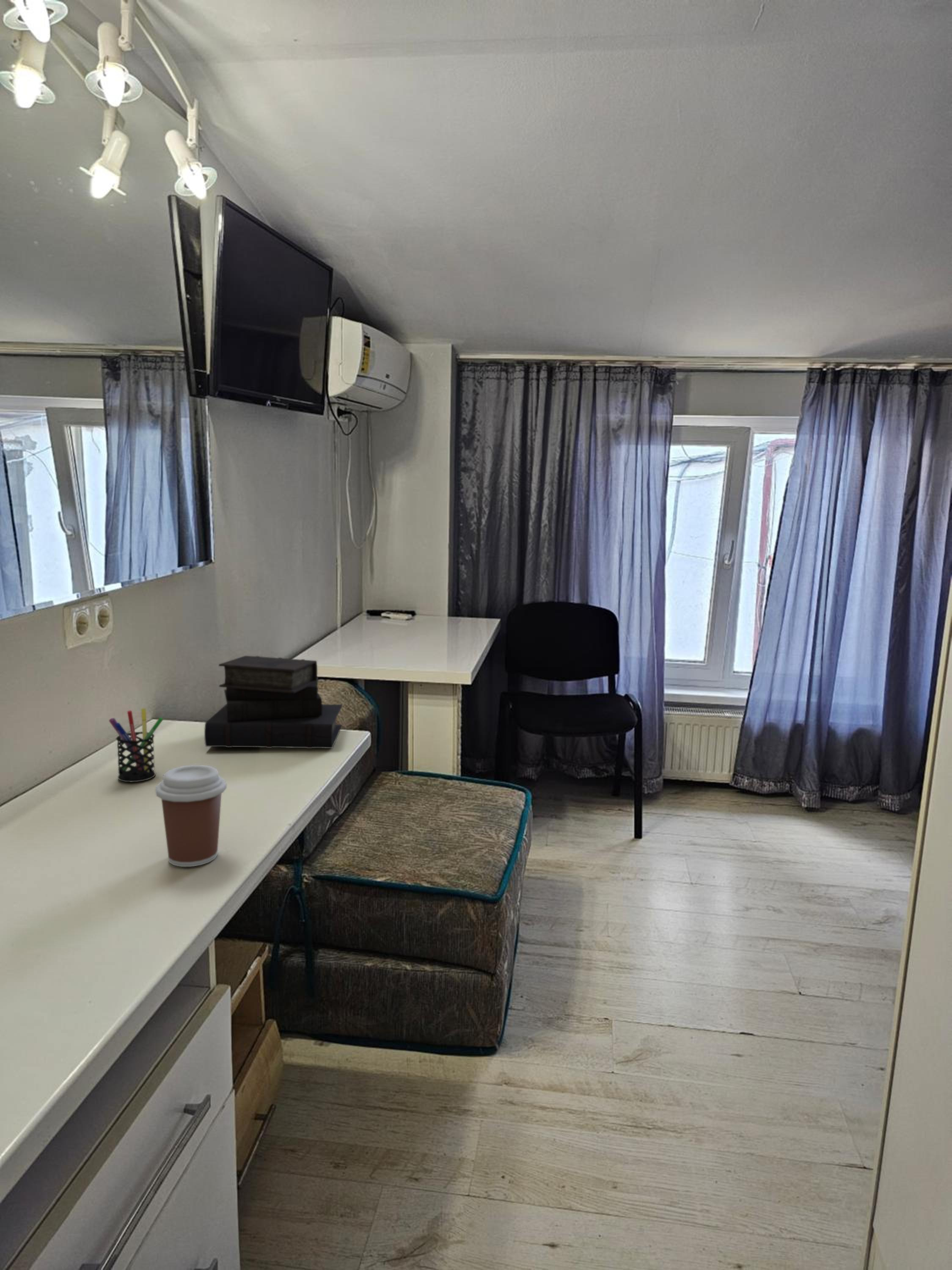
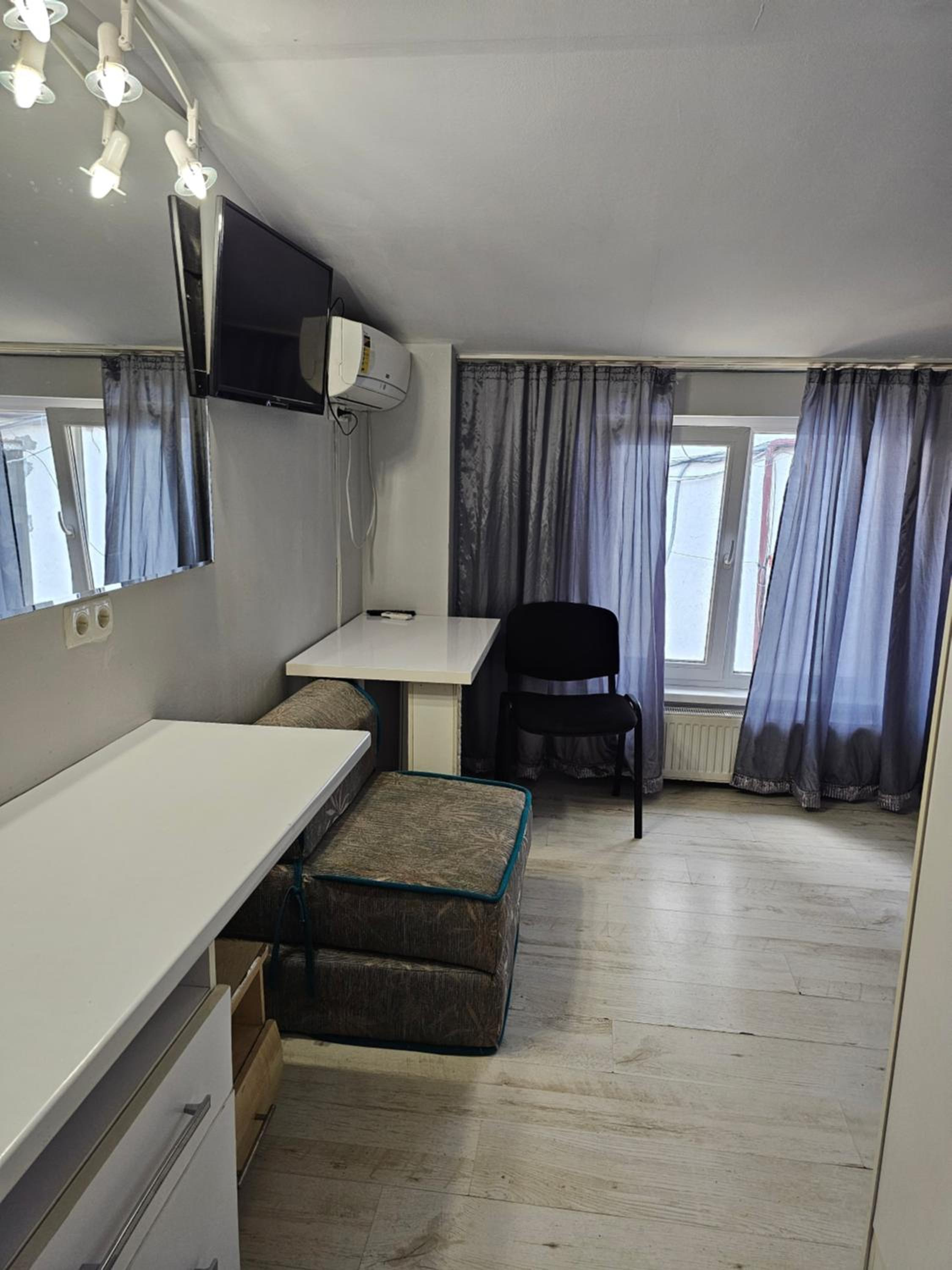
- coffee cup (192, 815)
- diary (277, 698)
- pen holder (139, 742)
